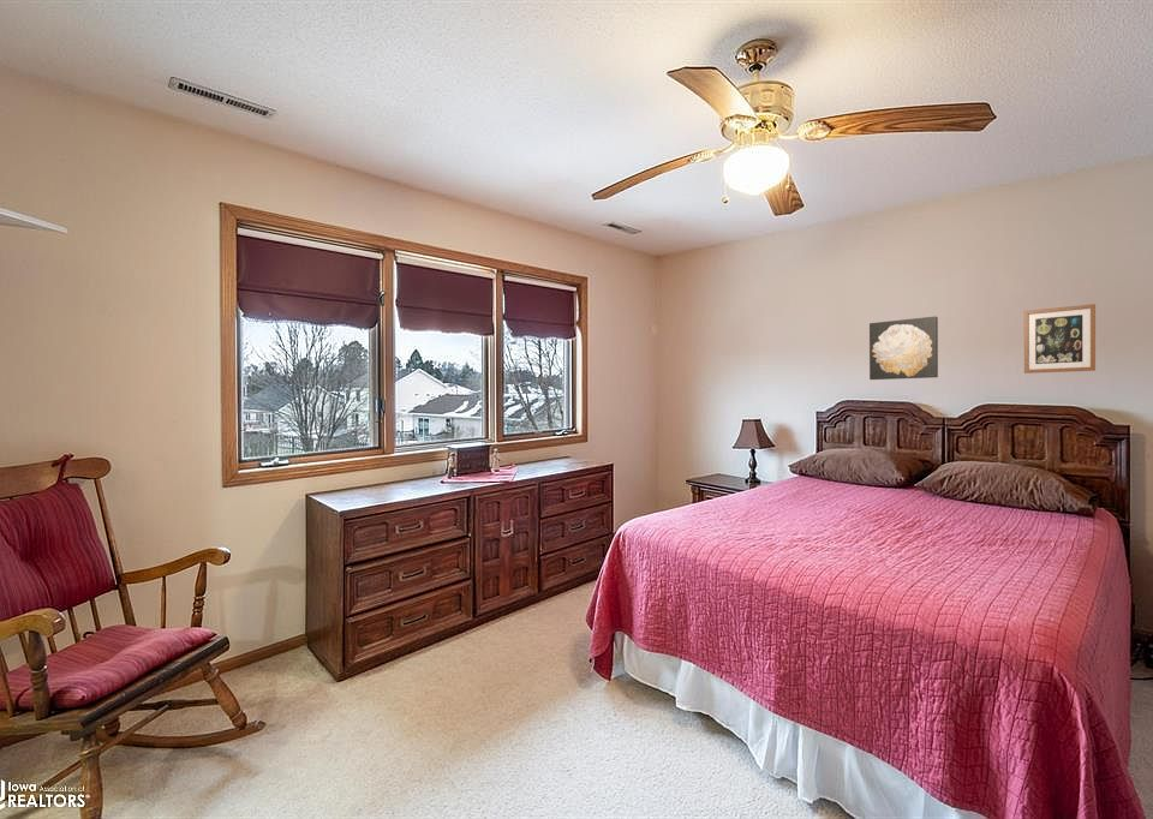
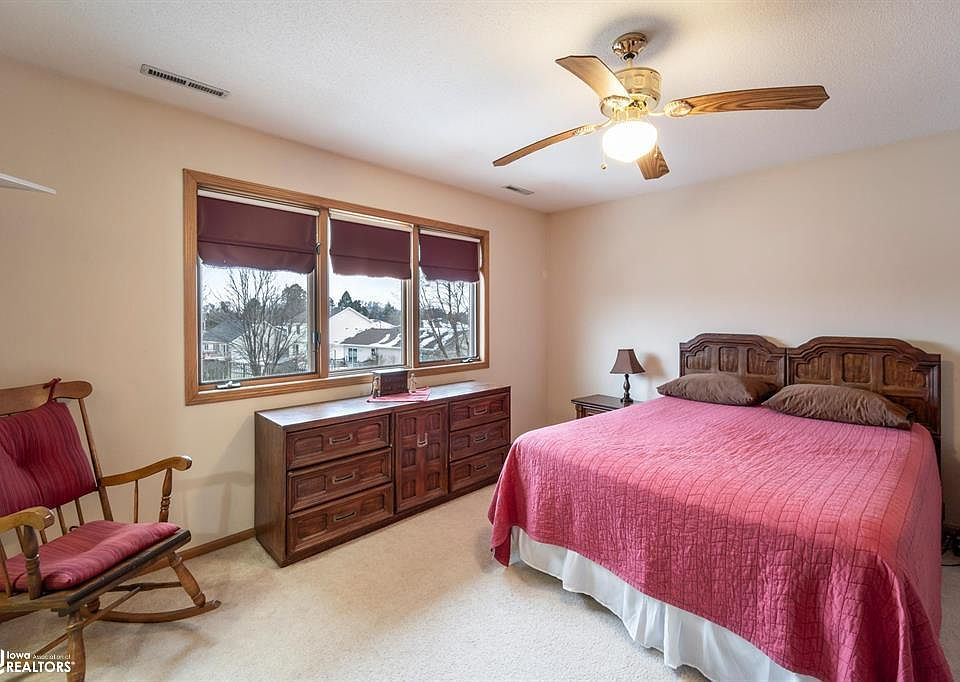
- wall art (1058, 340)
- wall art (902, 349)
